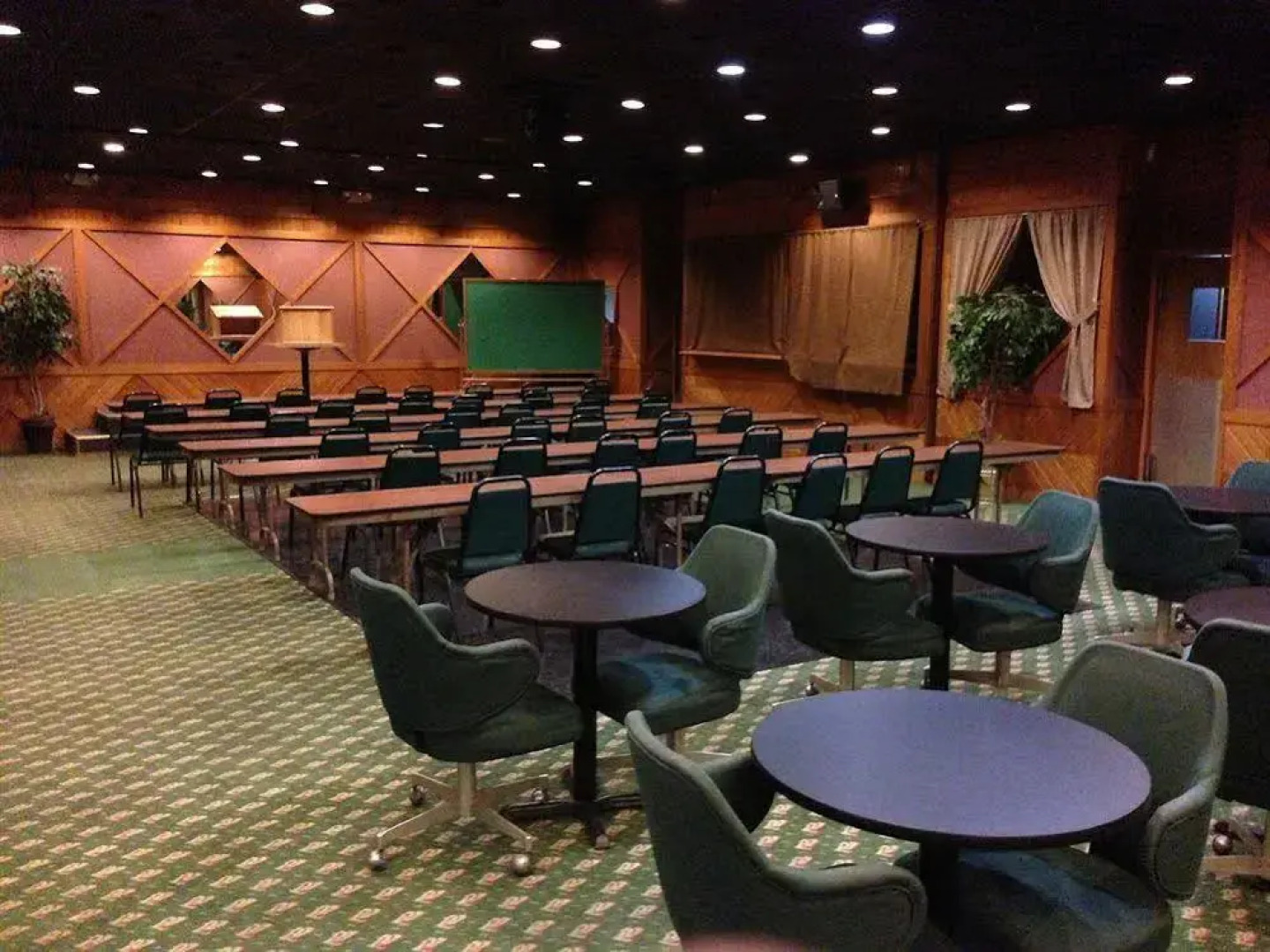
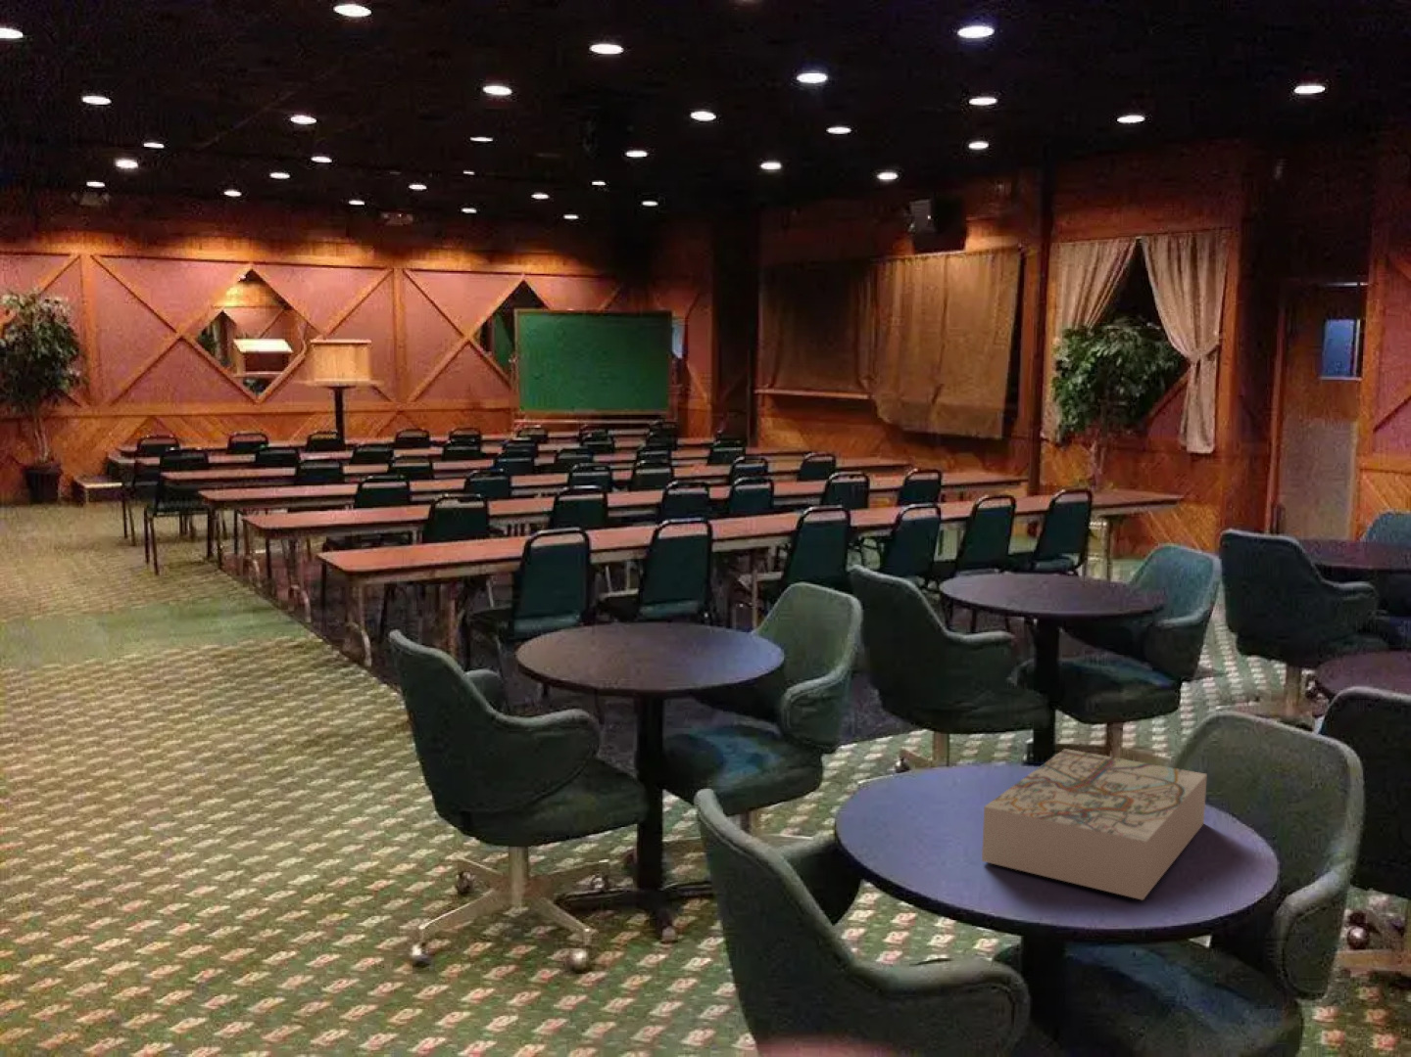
+ board game (1099, 815)
